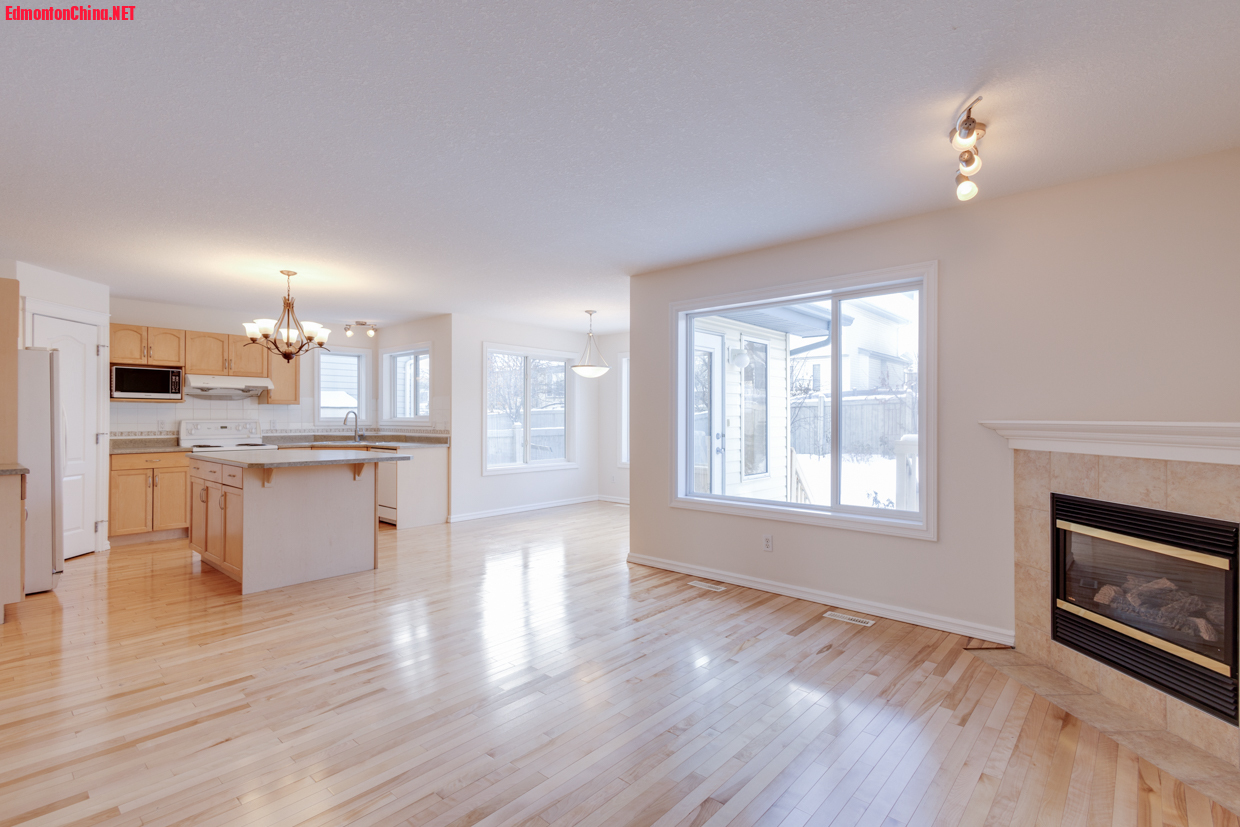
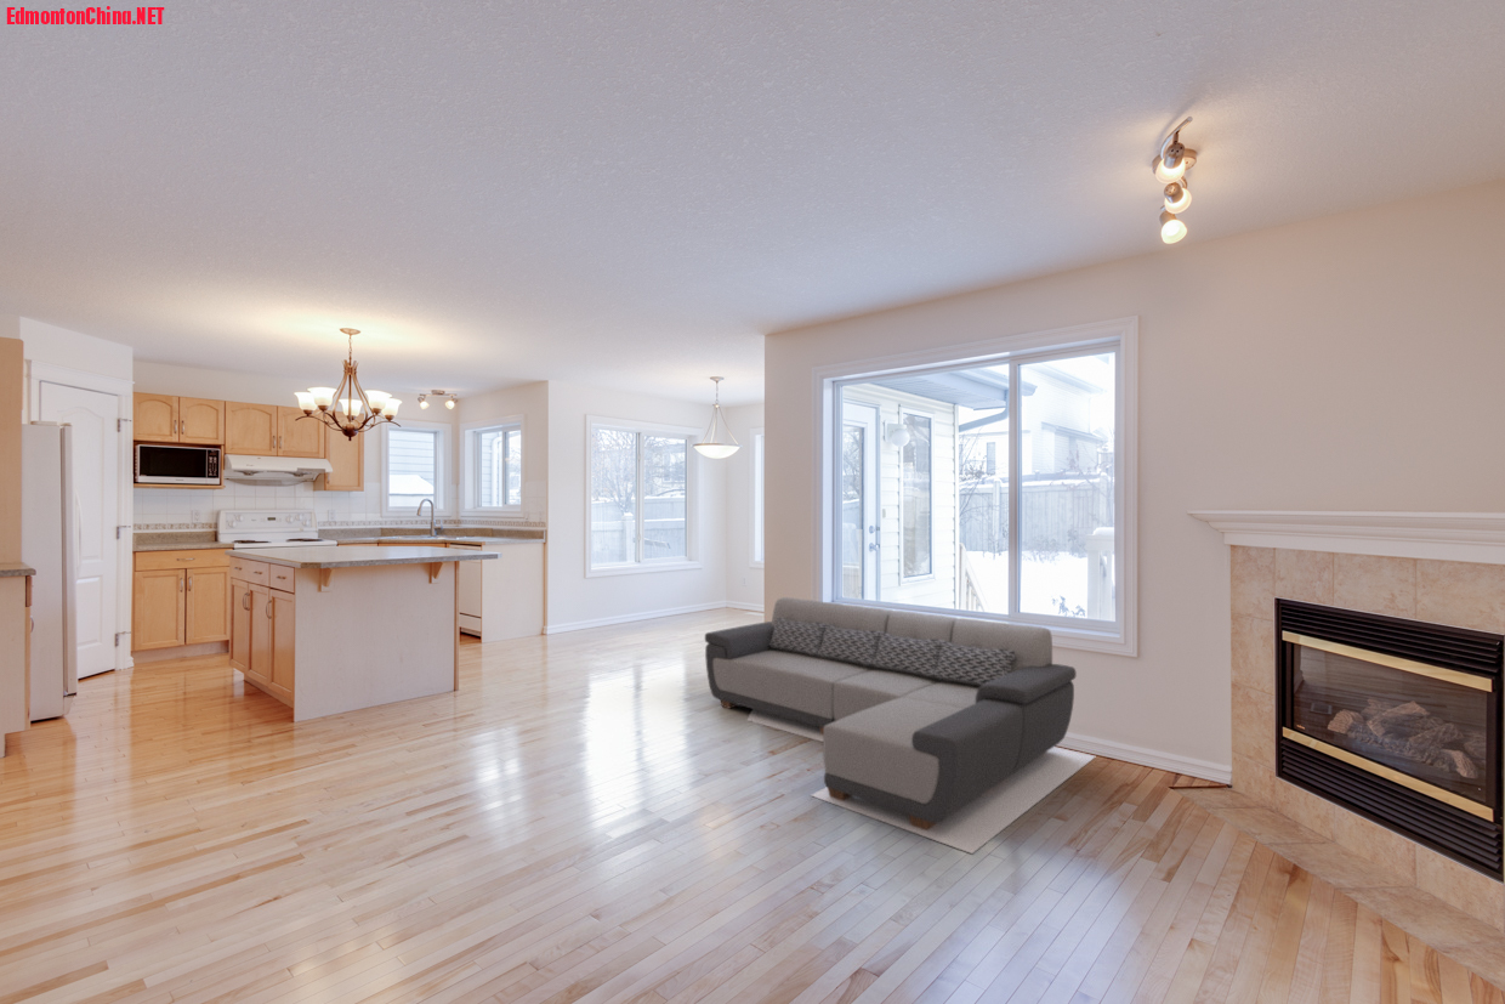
+ sectional sofa (840, 680)
